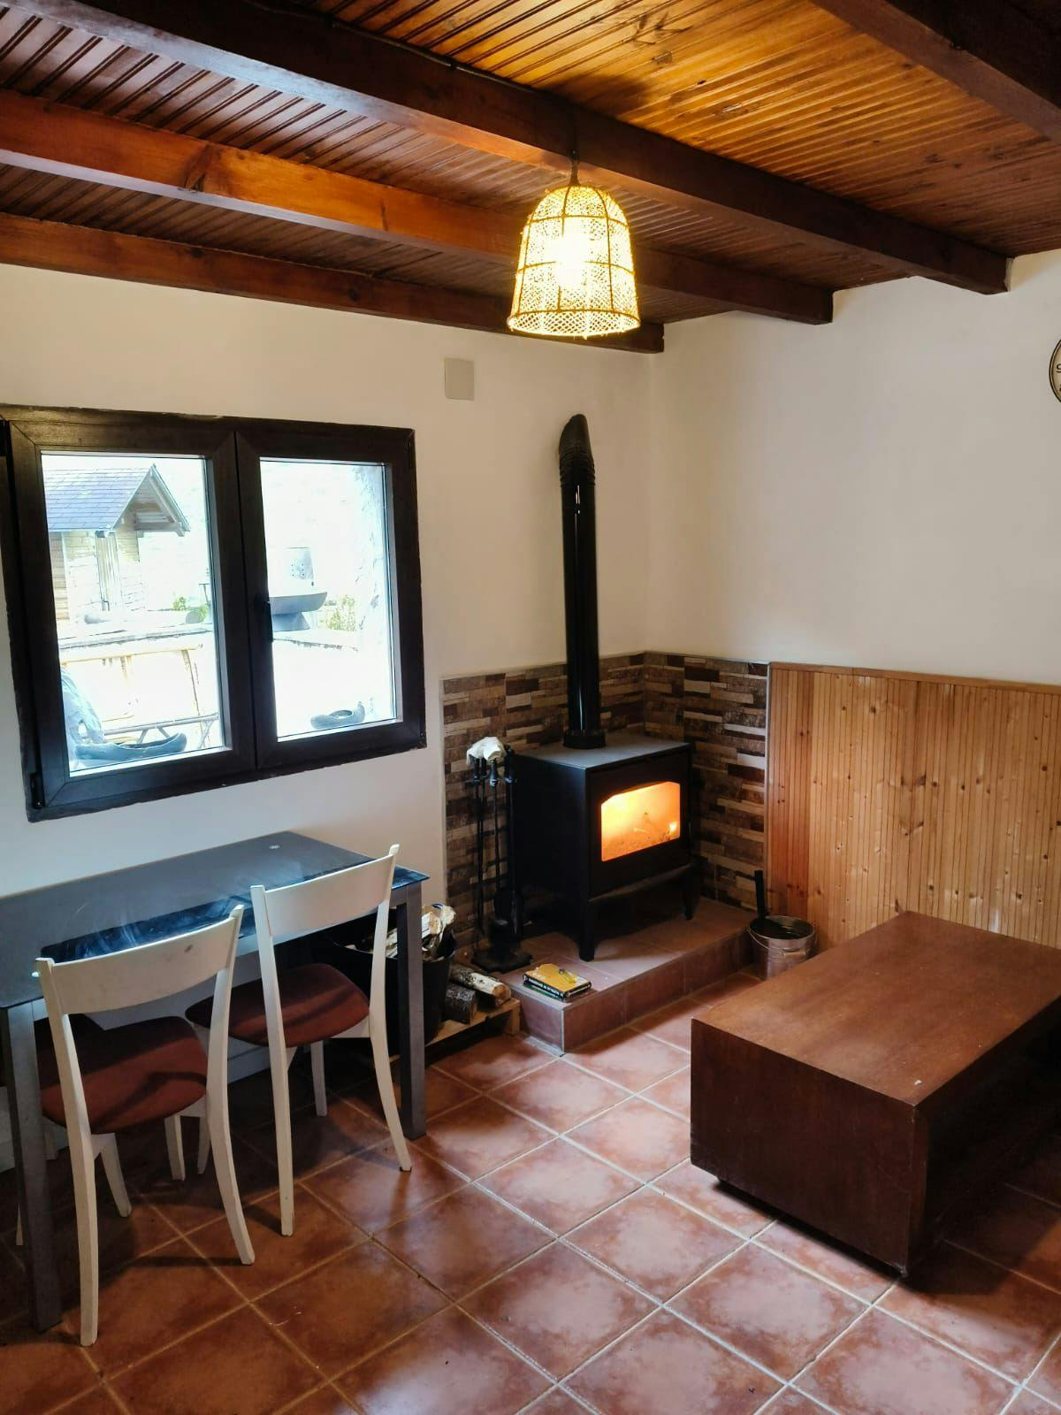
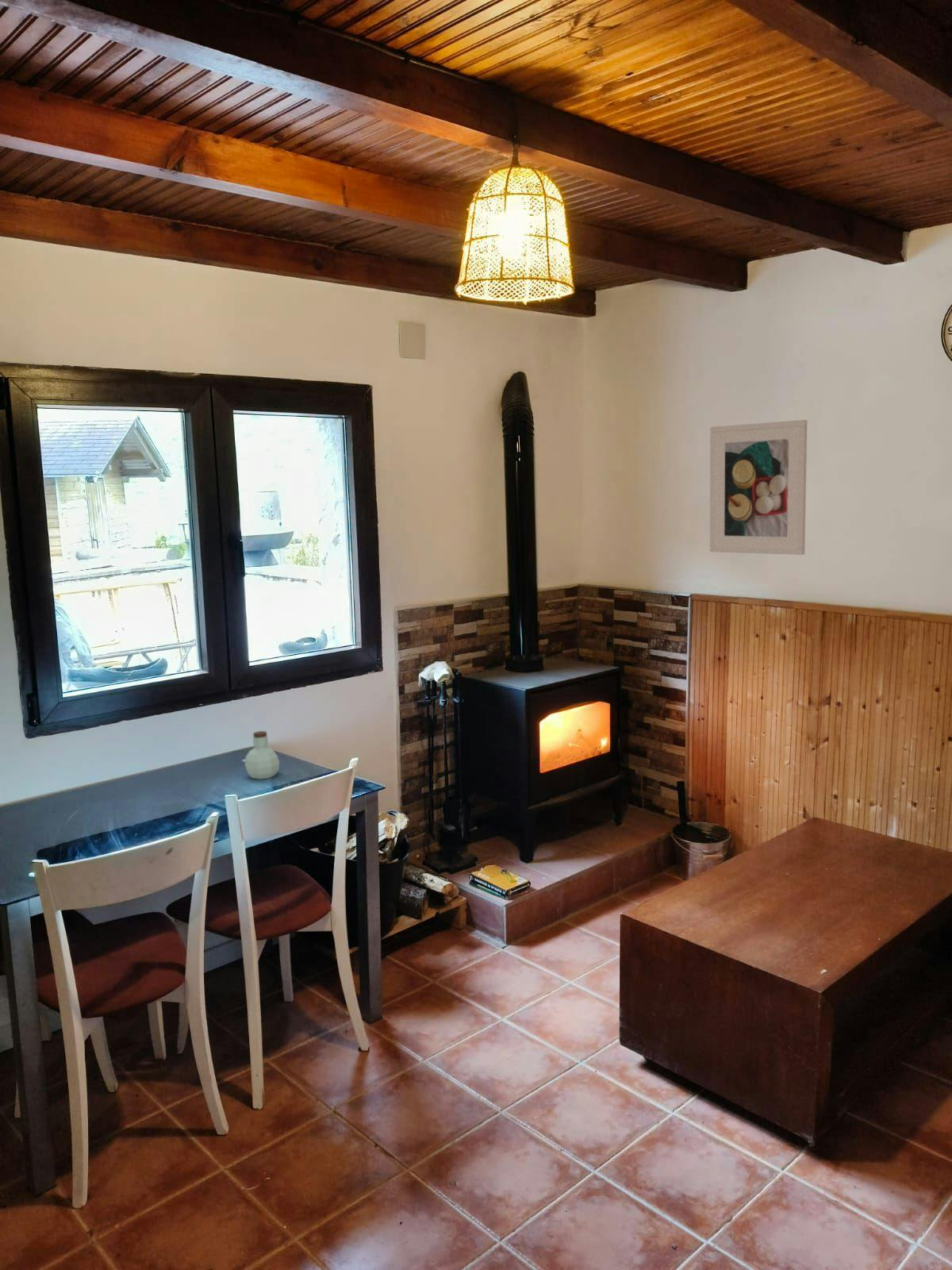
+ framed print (756, 489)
+ jar (261, 754)
